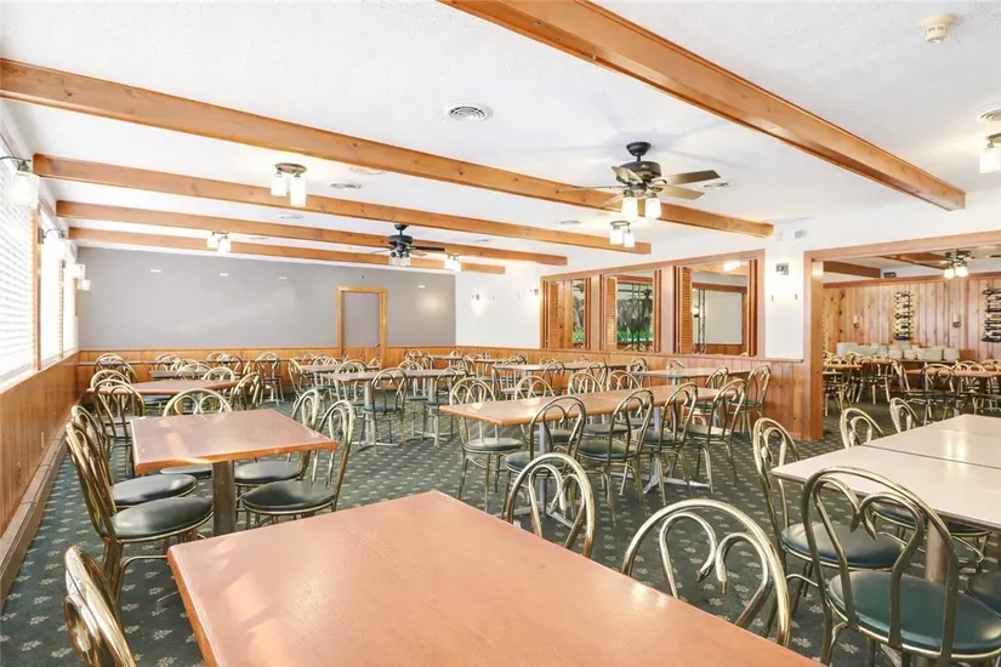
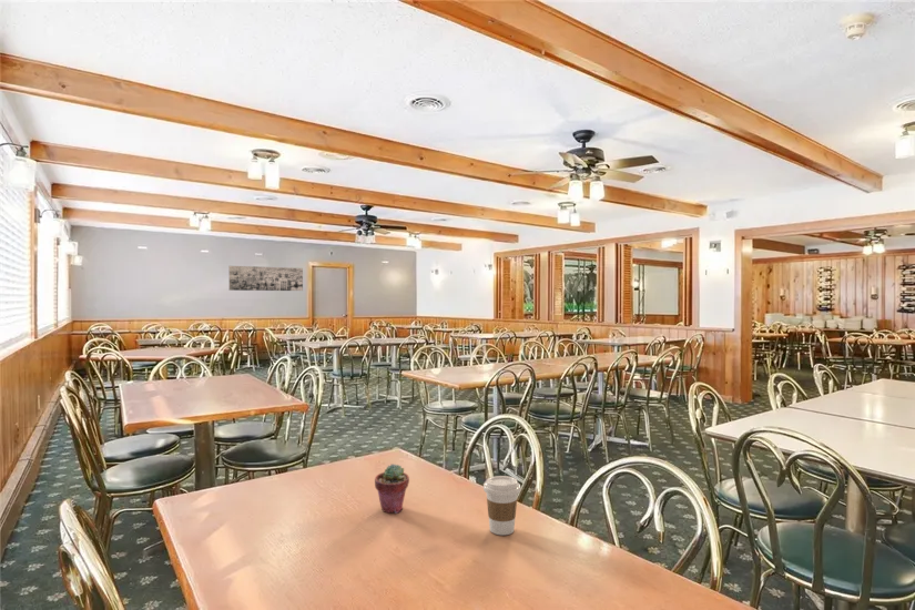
+ wall art (266, 278)
+ potted succulent (392, 486)
+ coffee cup (501, 505)
